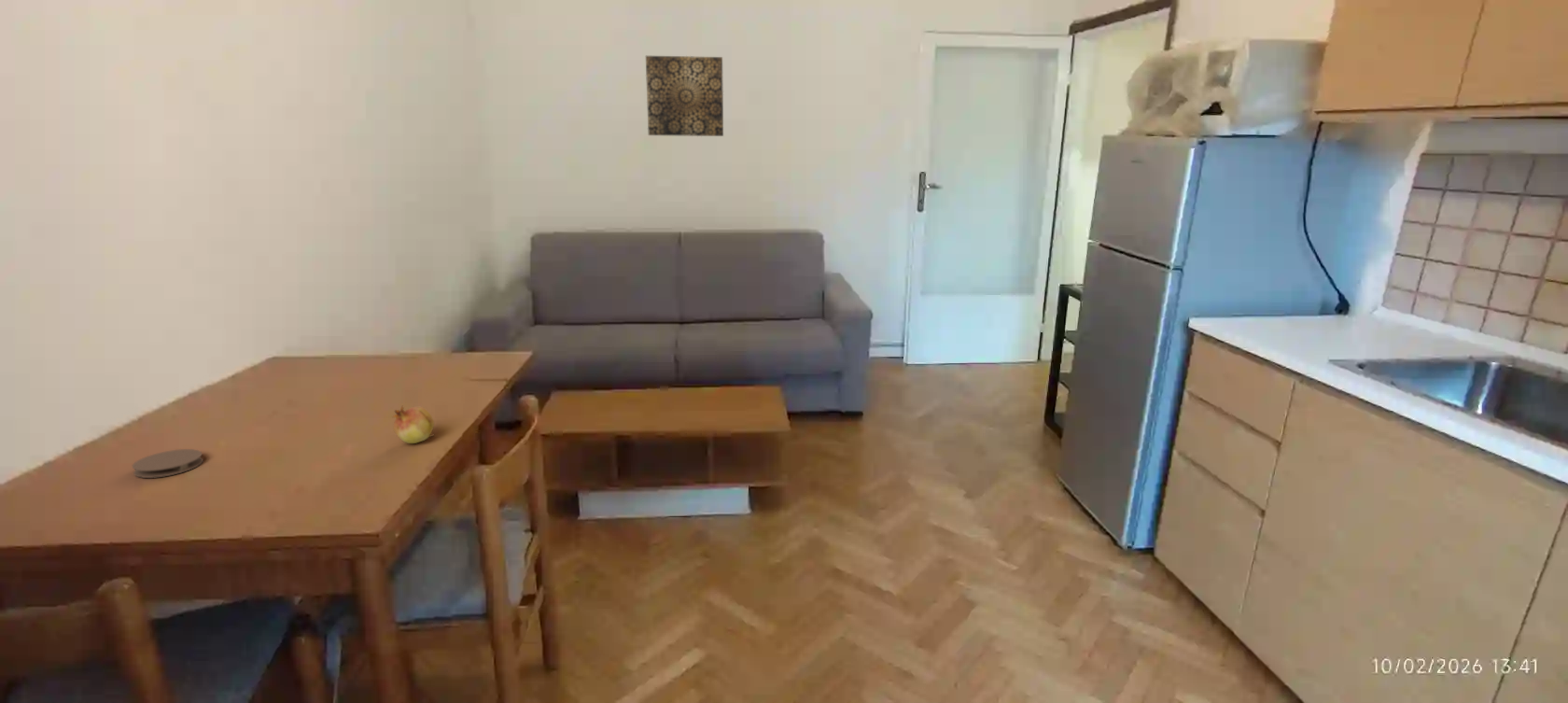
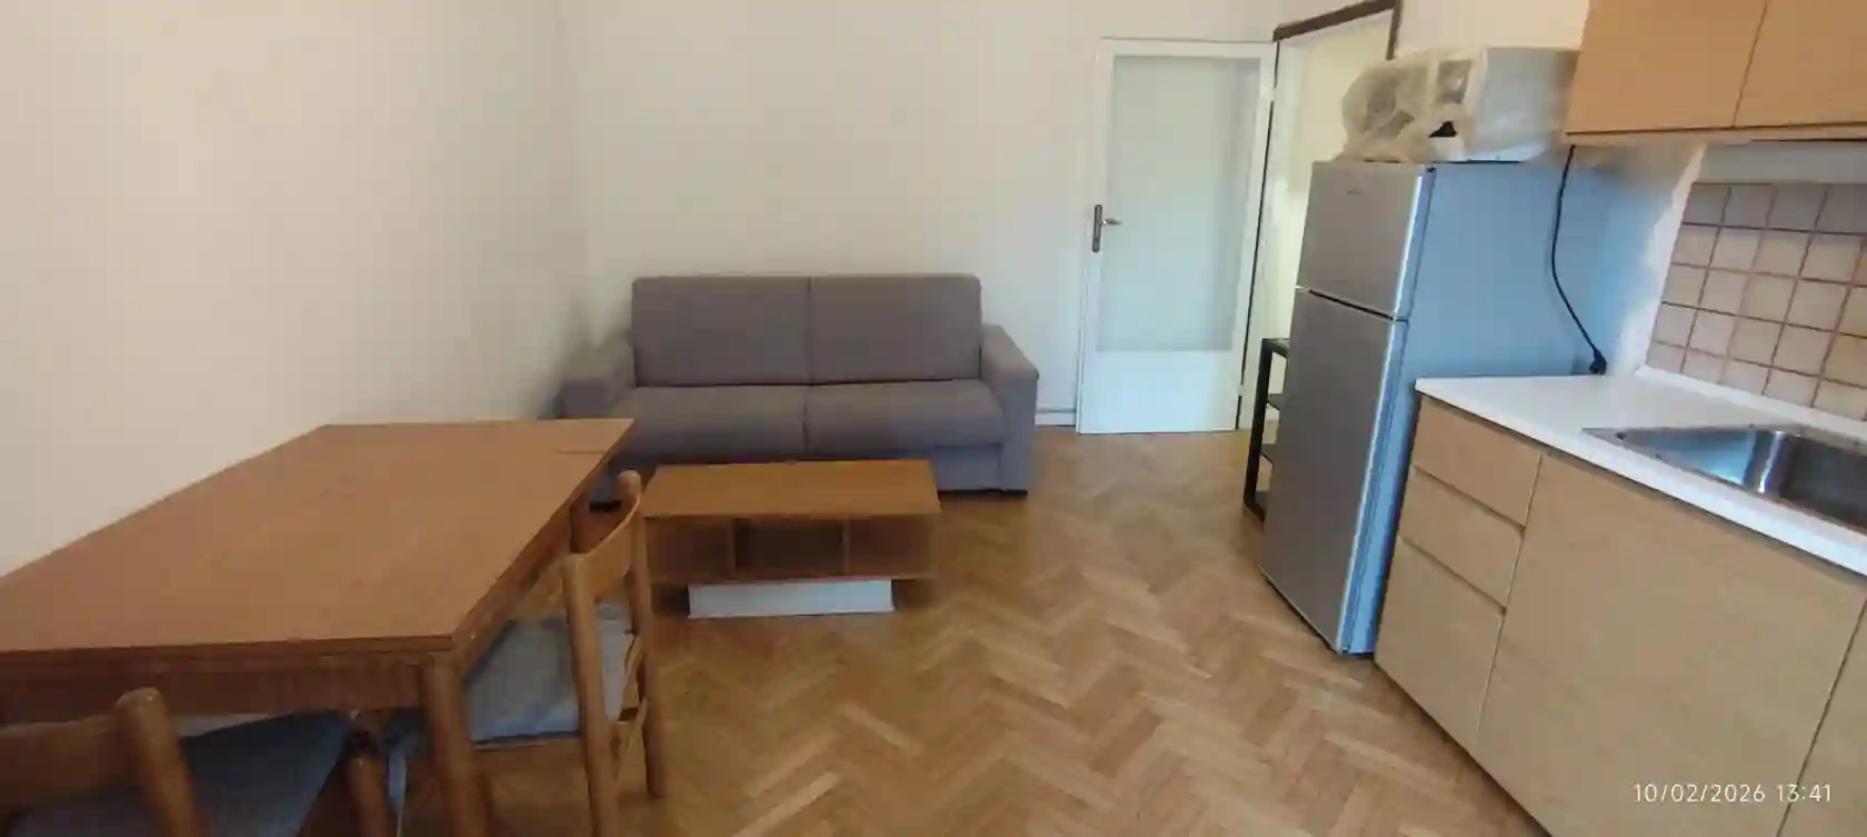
- coaster (168, 462)
- wall art (685, 96)
- fruit (413, 423)
